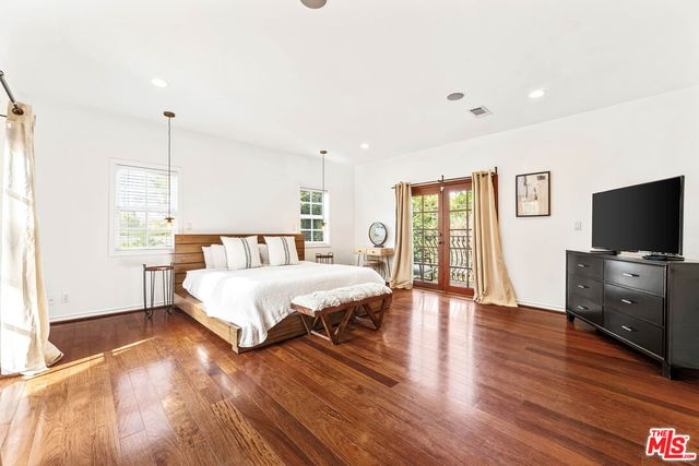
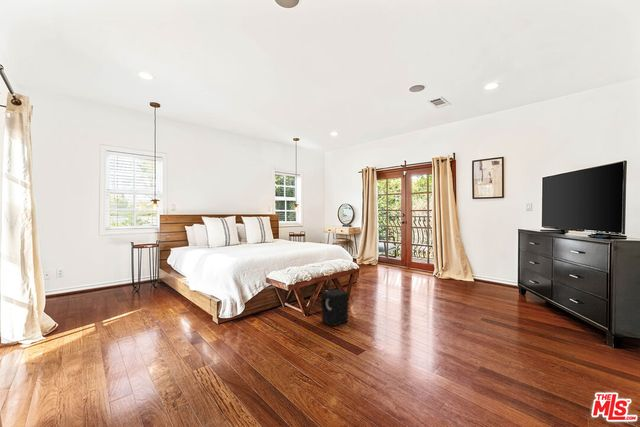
+ speaker (334, 307)
